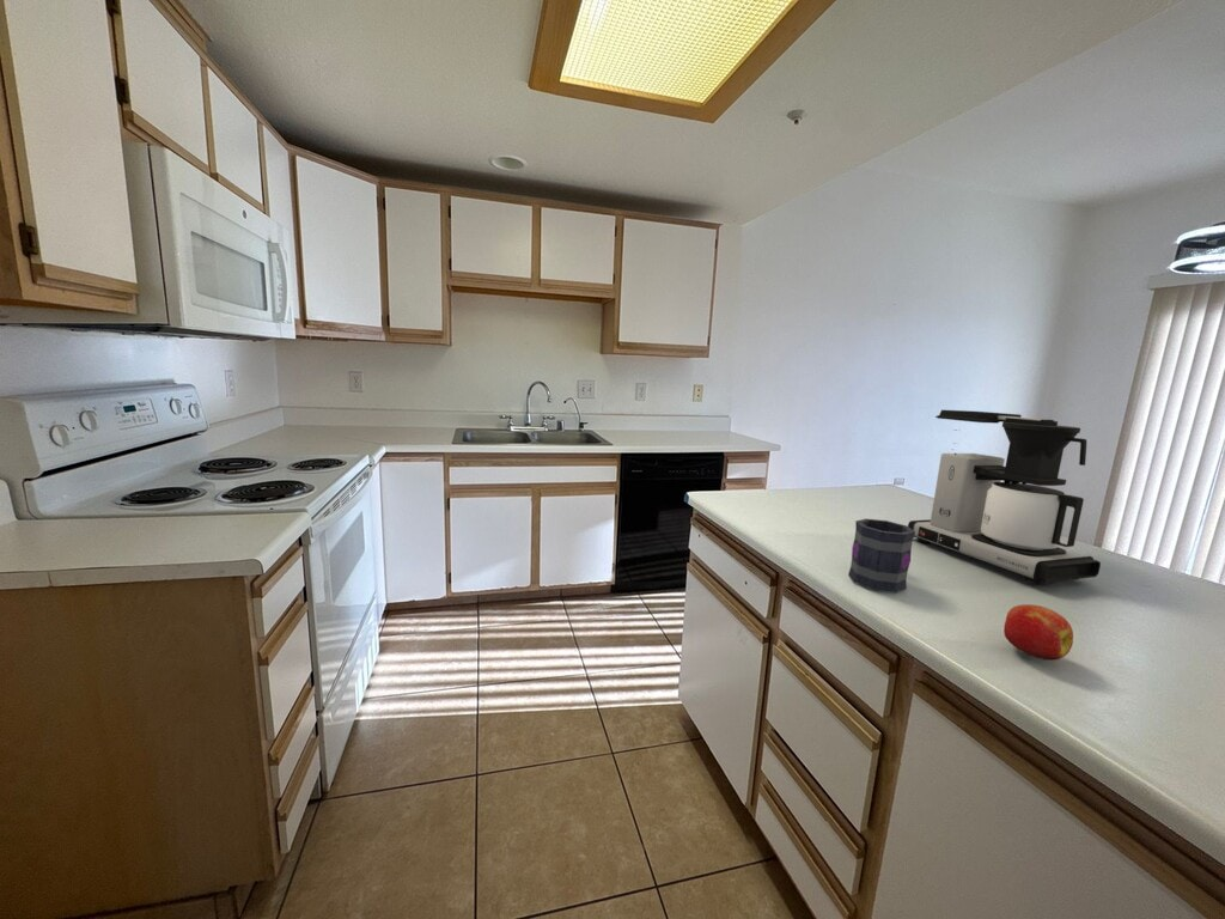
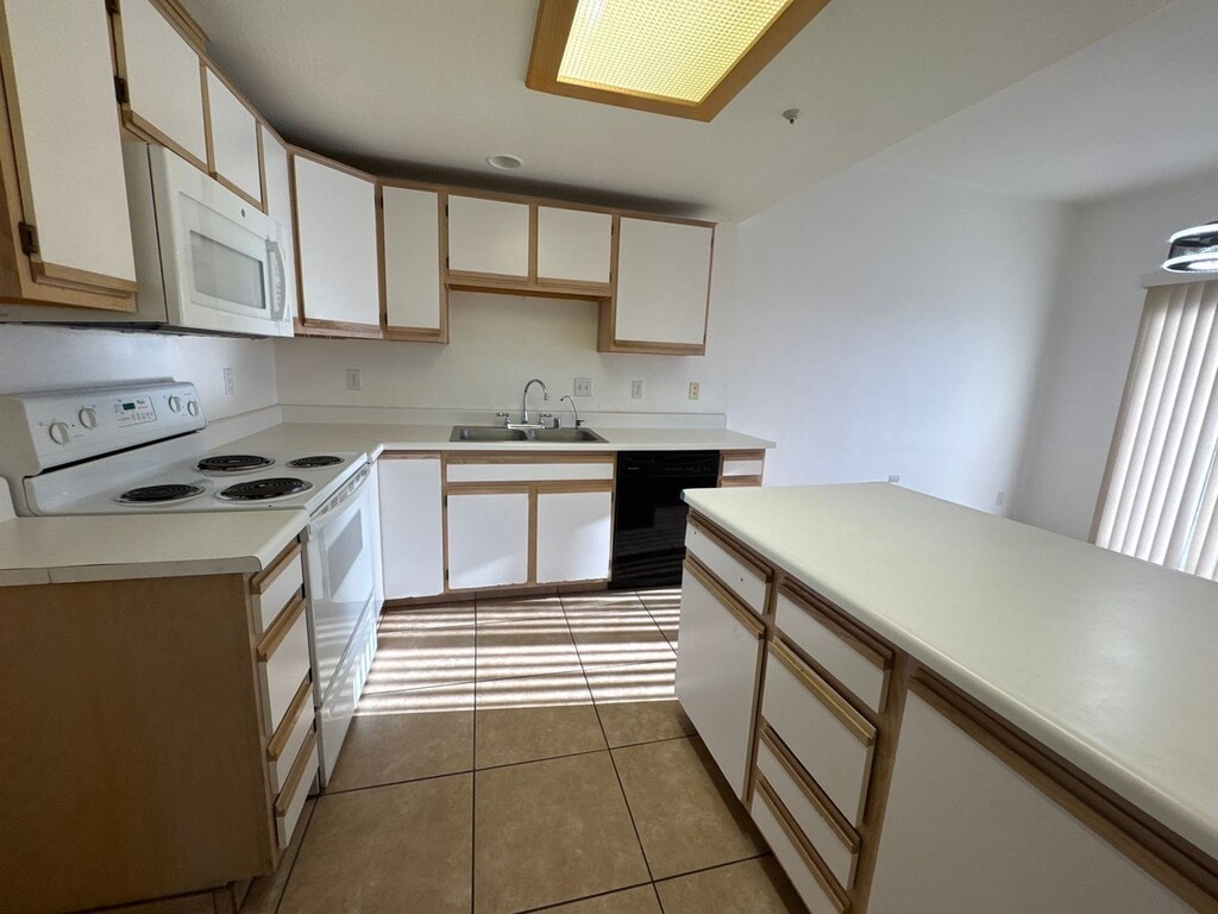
- mug (880, 550)
- apple (1035, 631)
- coffee maker (1004, 488)
